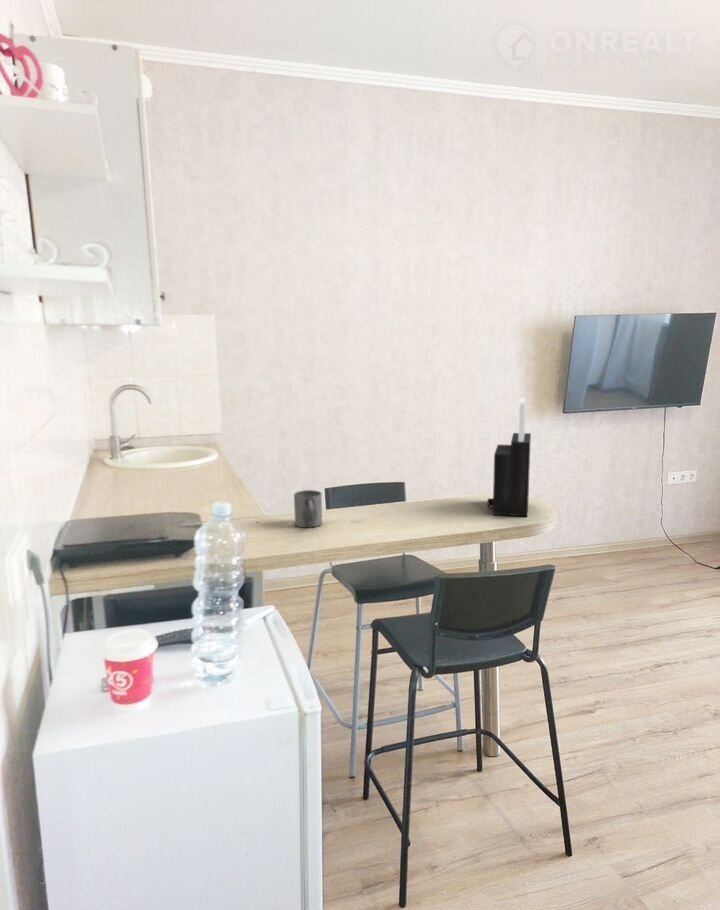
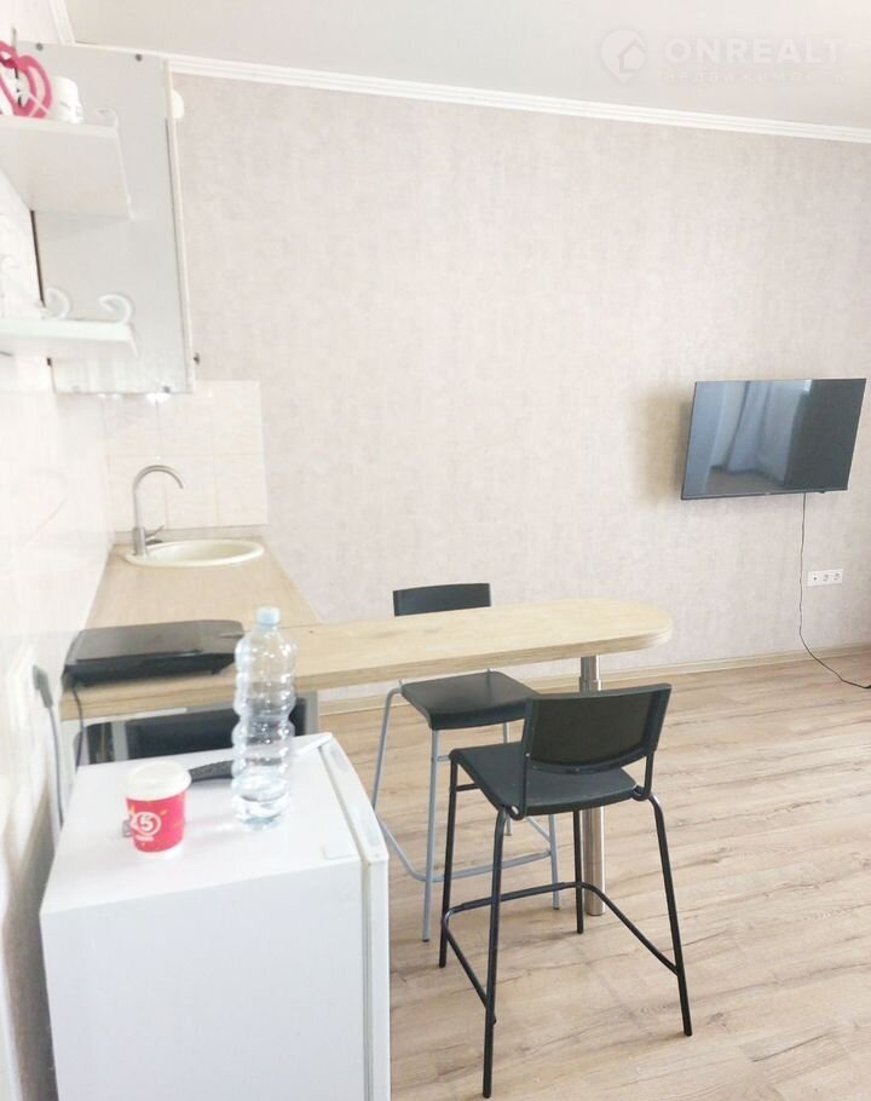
- mug (309, 510)
- knife block (509, 455)
